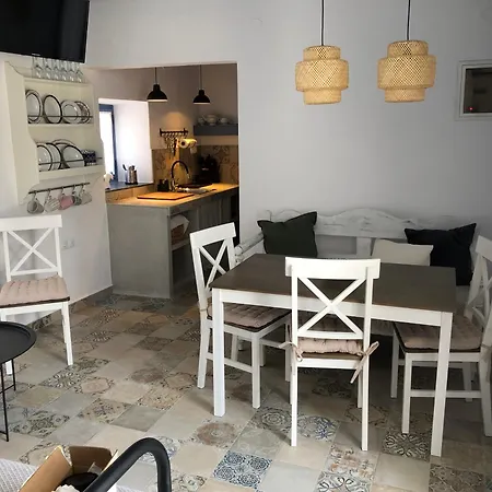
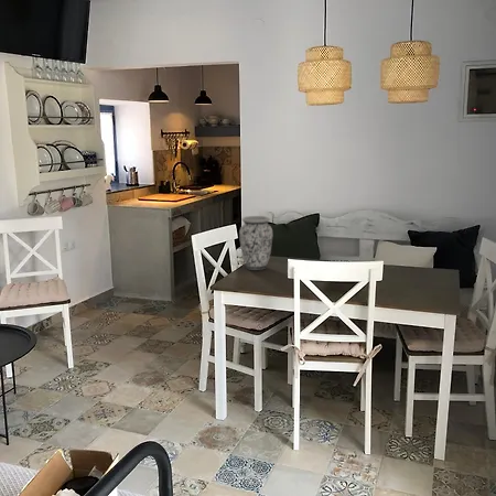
+ vase (256, 242)
